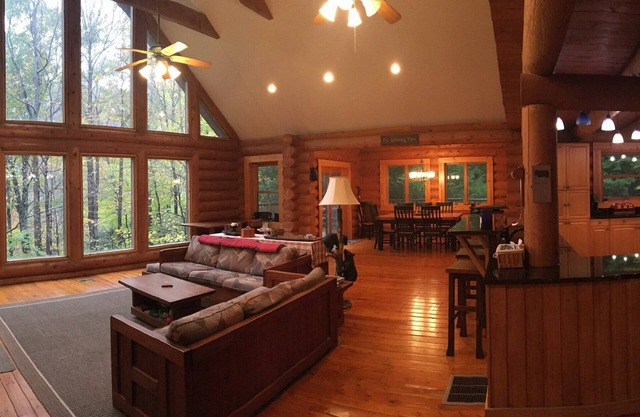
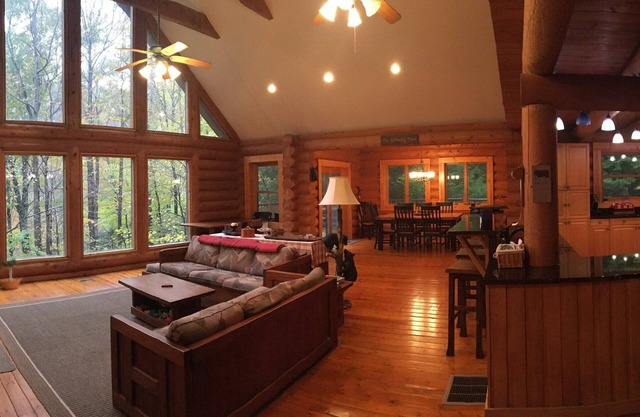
+ potted tree (10, 272)
